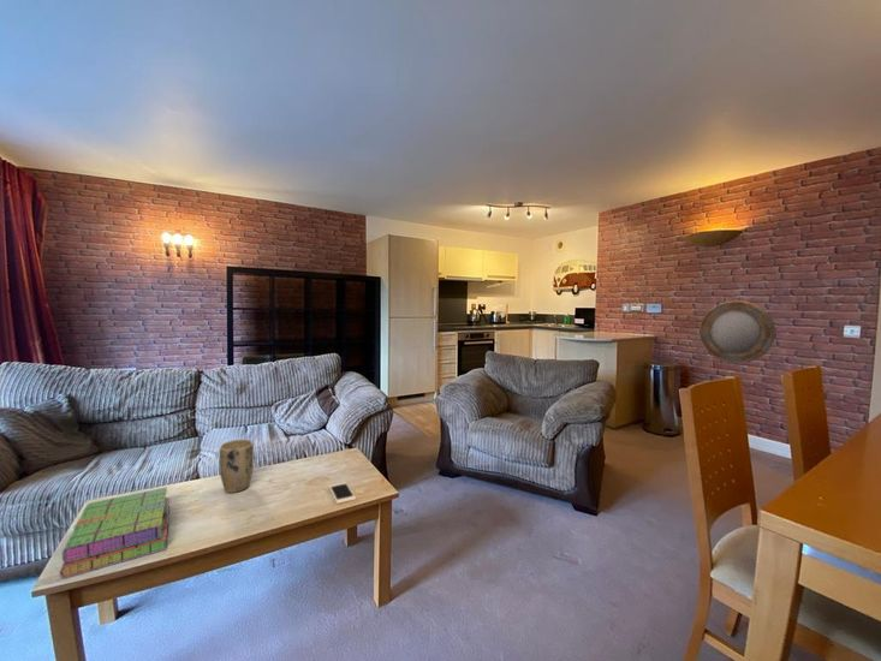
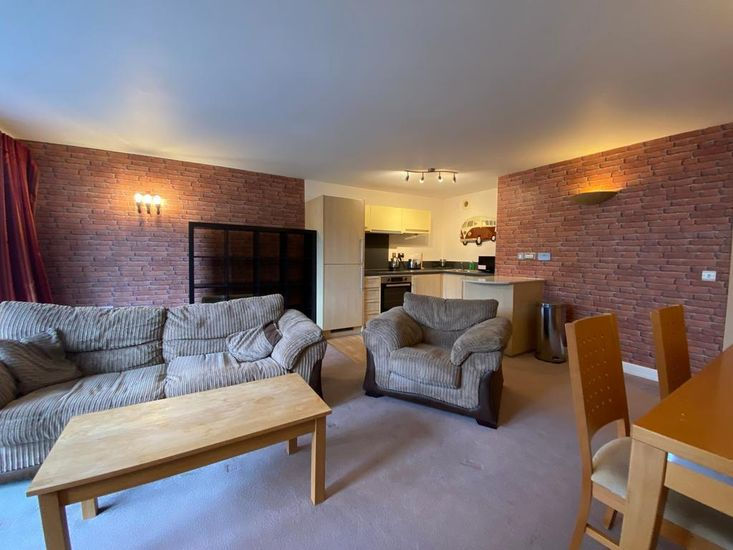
- plant pot (237, 465)
- home mirror (734, 332)
- cell phone (341, 492)
- stack of books (123, 525)
